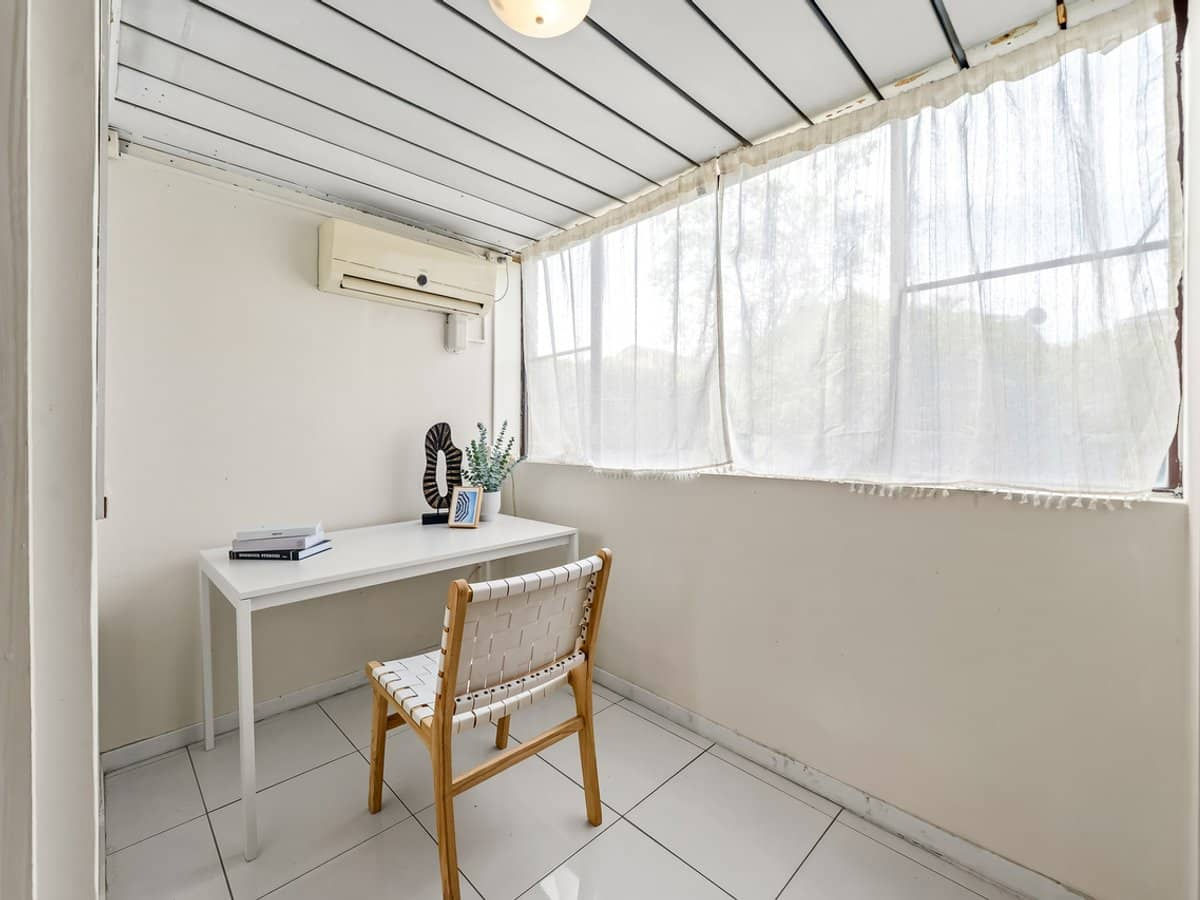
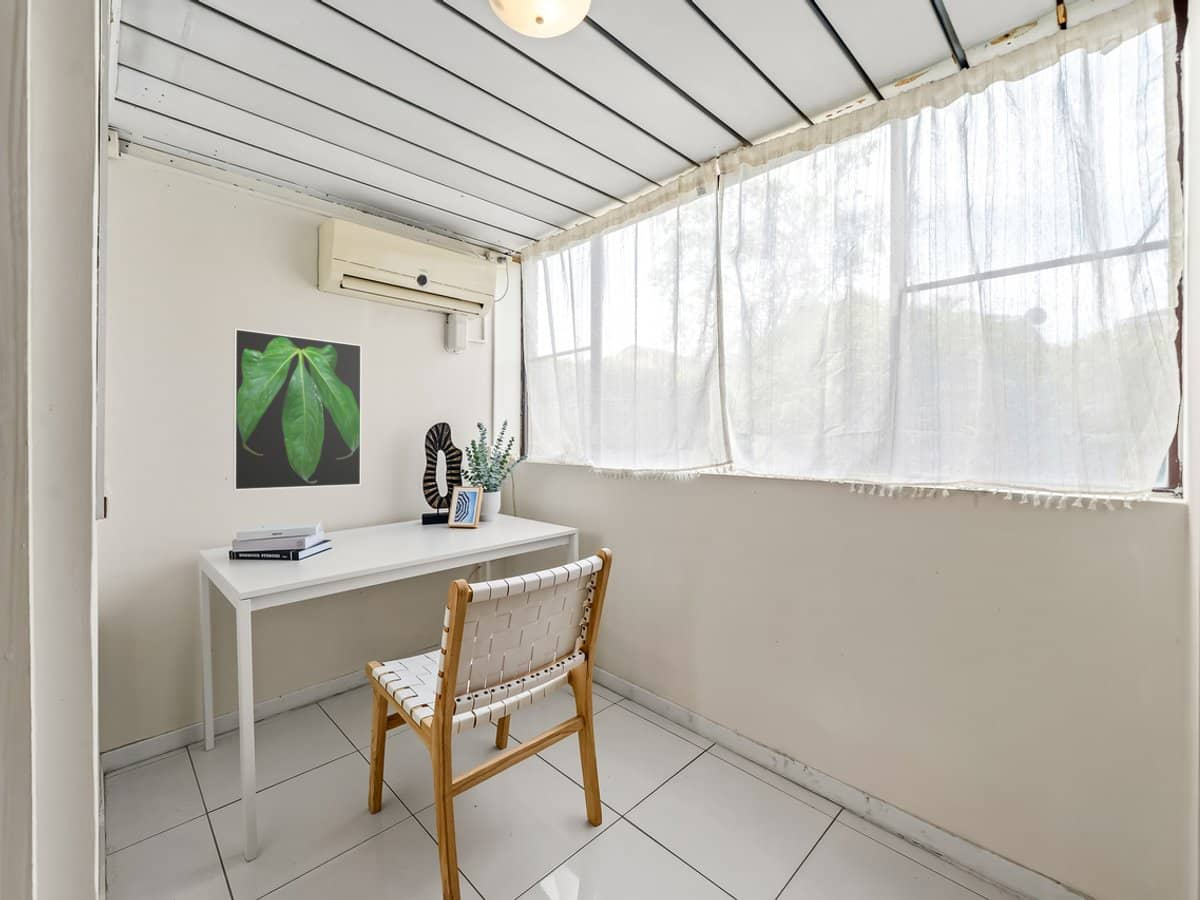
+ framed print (301, 412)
